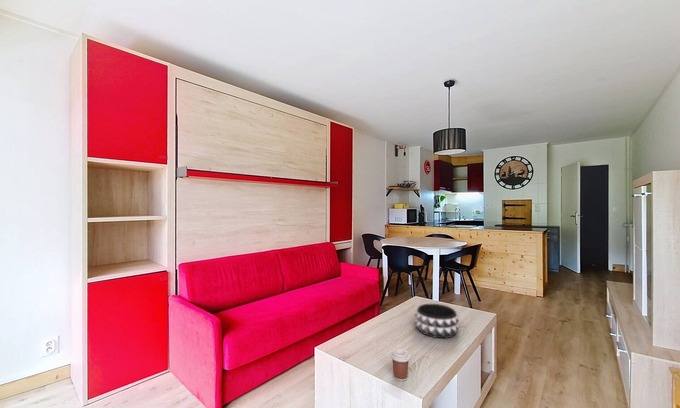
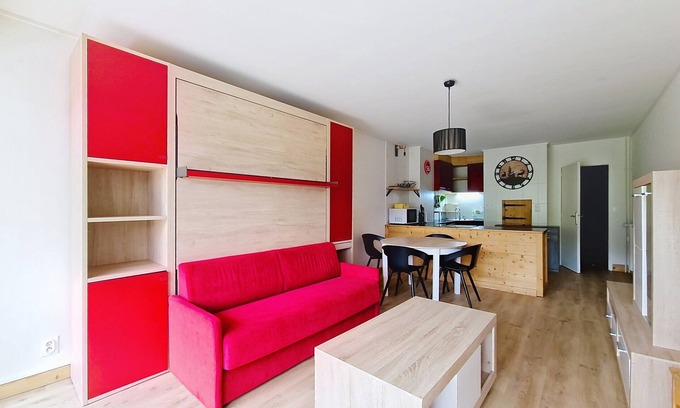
- decorative bowl (436, 319)
- coffee cup (400, 364)
